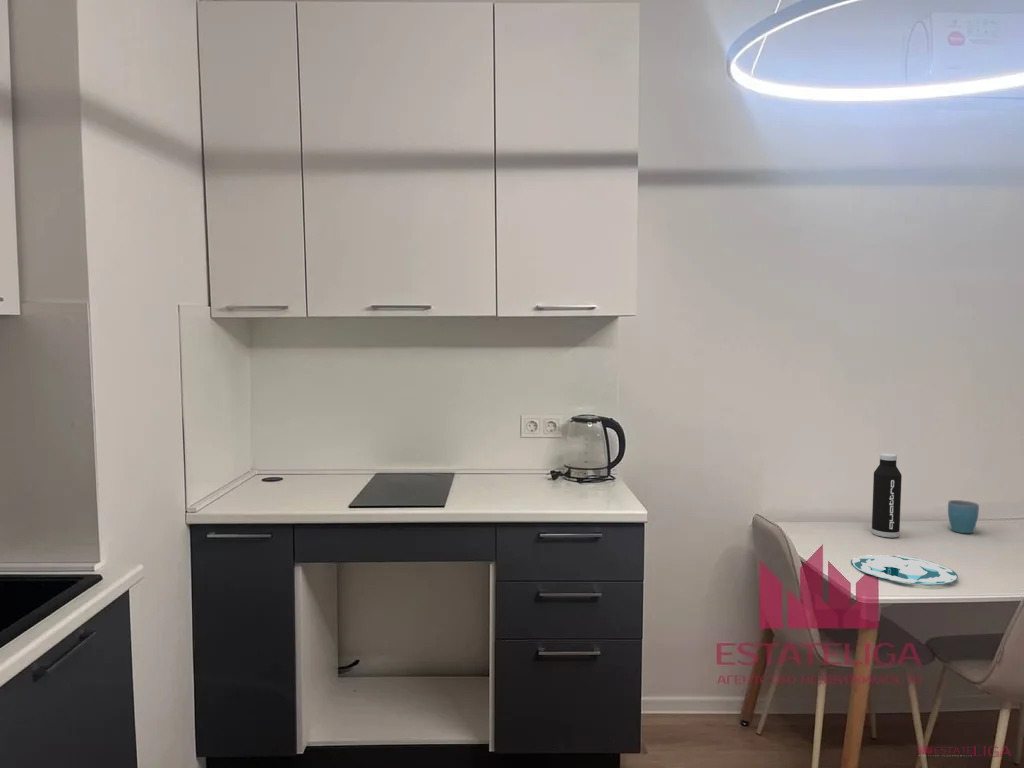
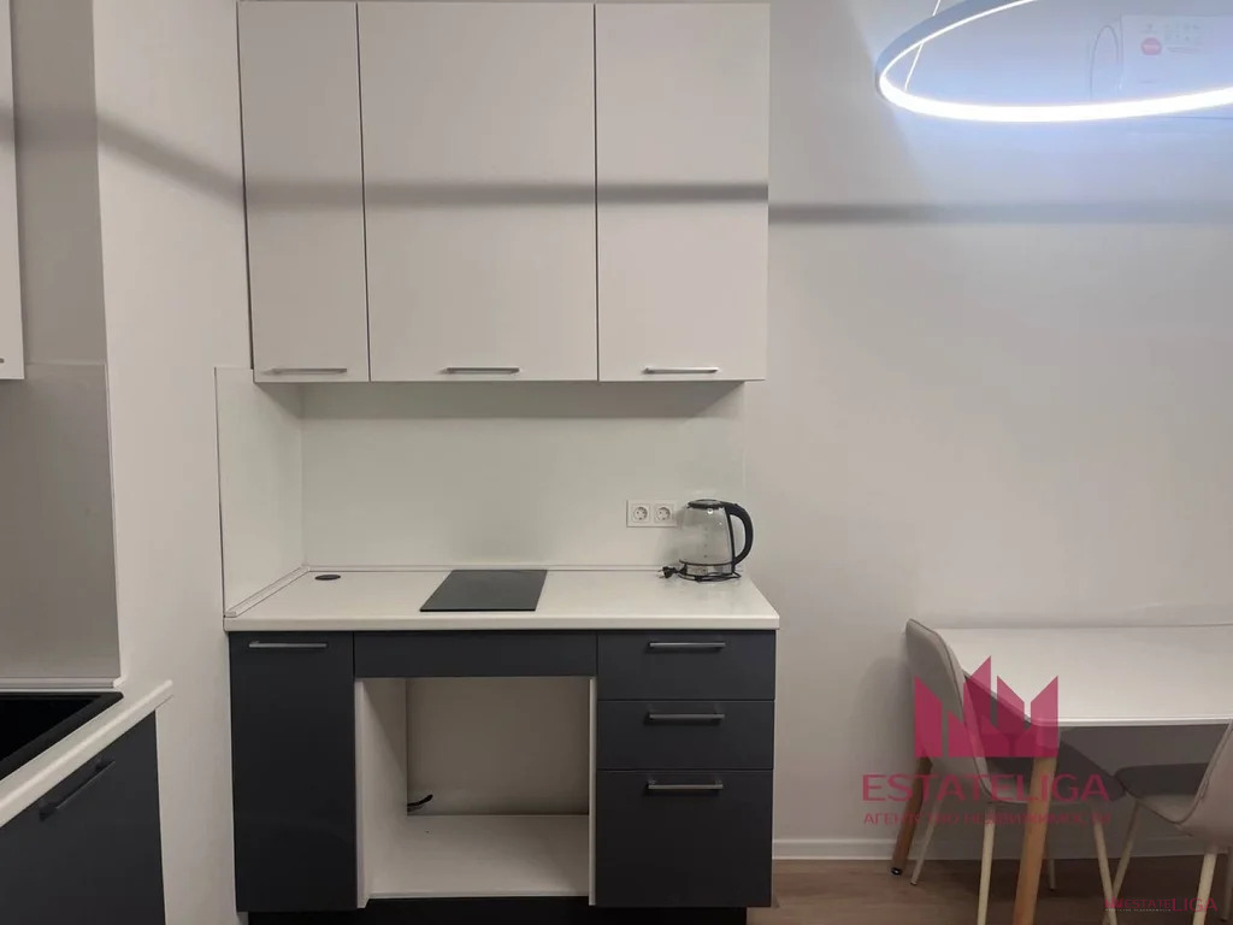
- mug (964, 515)
- plate (902, 564)
- water bottle (886, 494)
